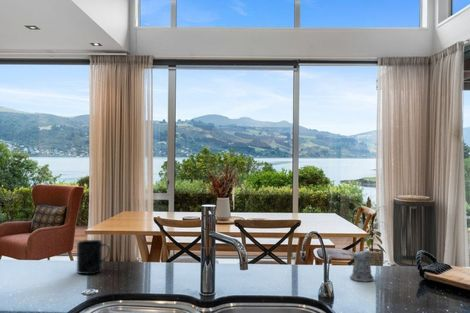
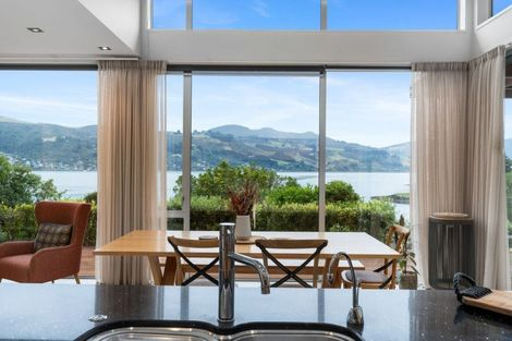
- pepper shaker (359, 264)
- mug (93, 256)
